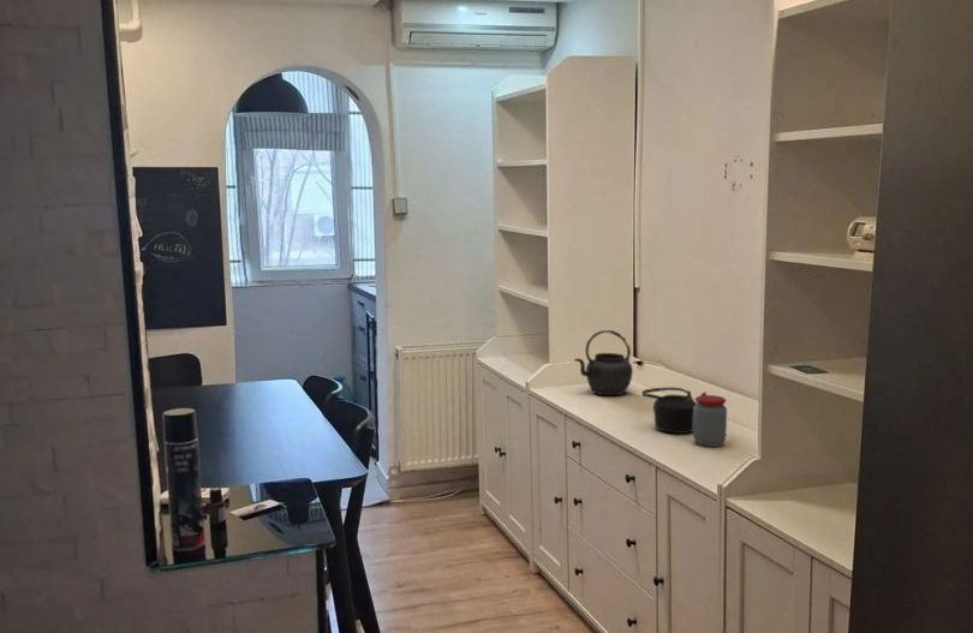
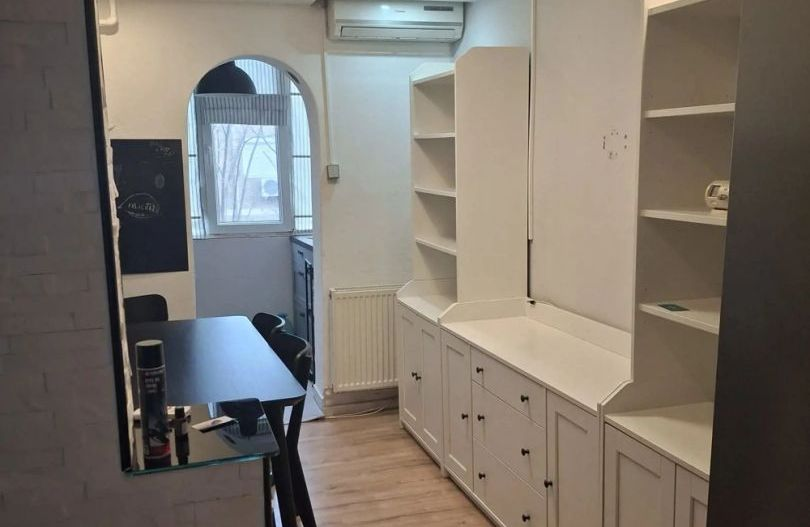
- jar (710, 420)
- kettle (602, 362)
- teapot (676, 410)
